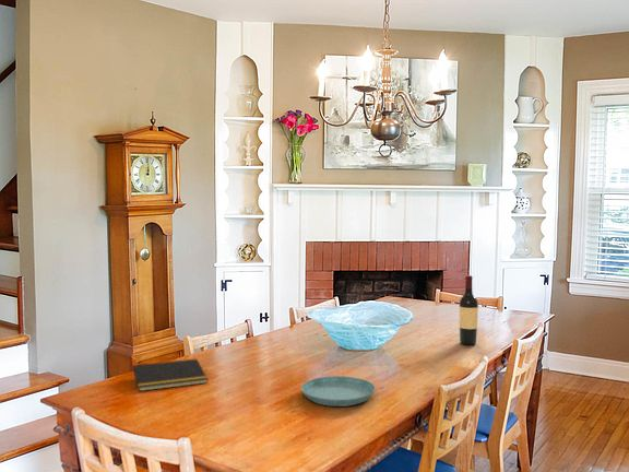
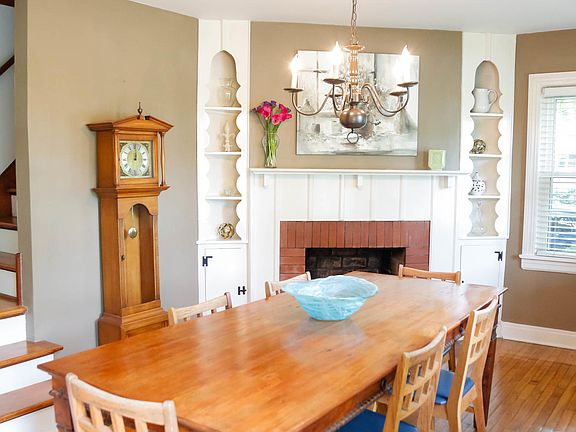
- saucer (337, 391)
- notepad (169, 374)
- wine bottle (468, 309)
